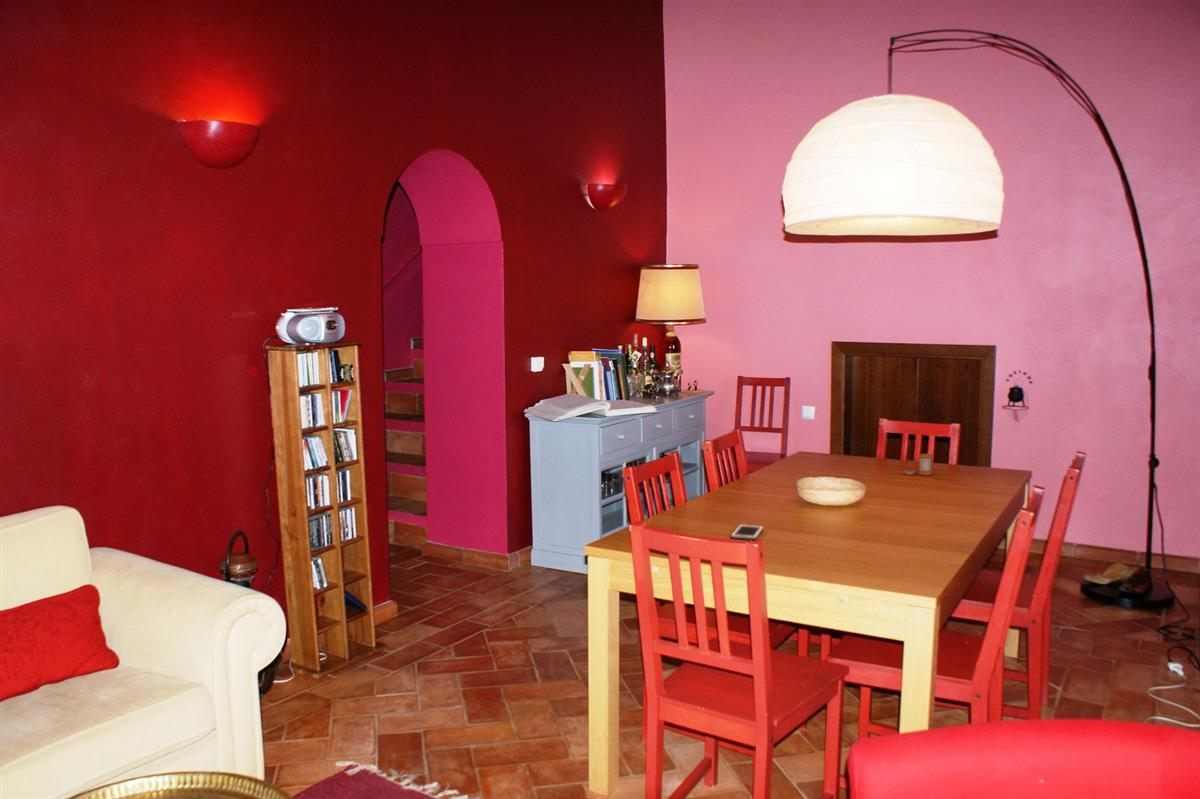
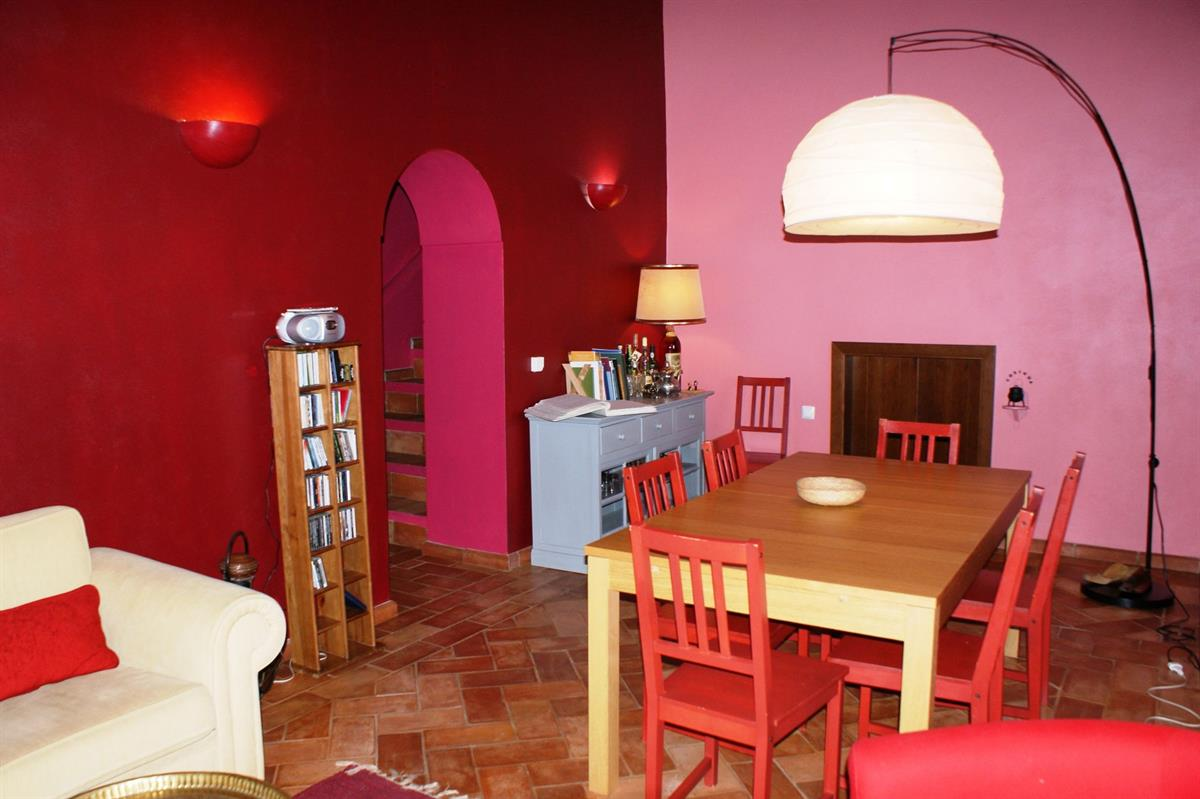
- cell phone (747, 532)
- candle (919, 464)
